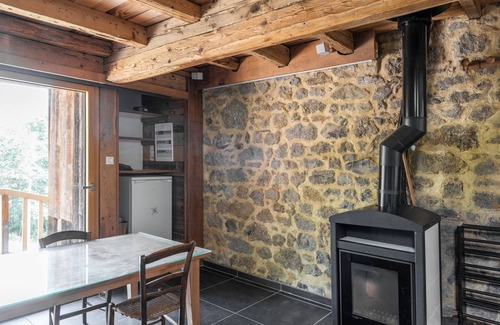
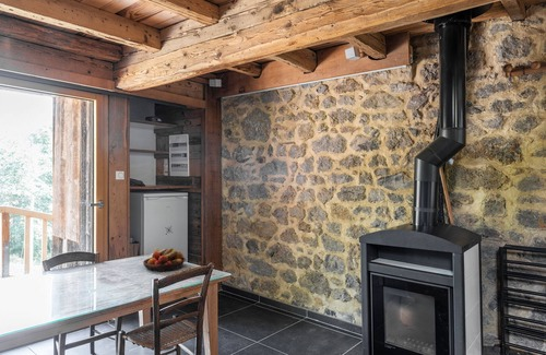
+ fruit bowl (164, 258)
